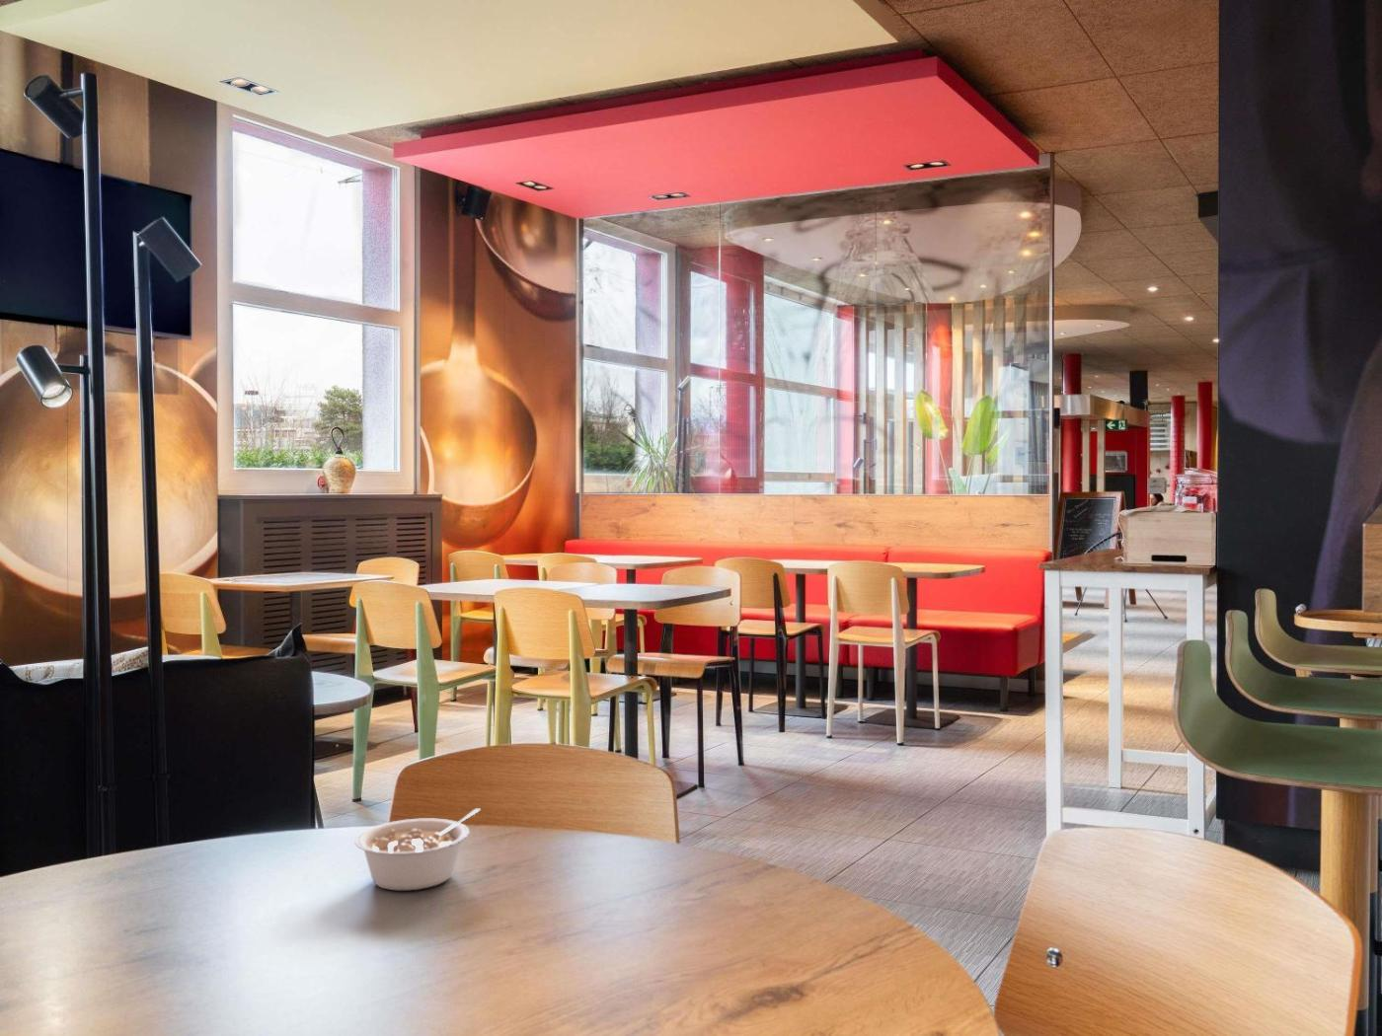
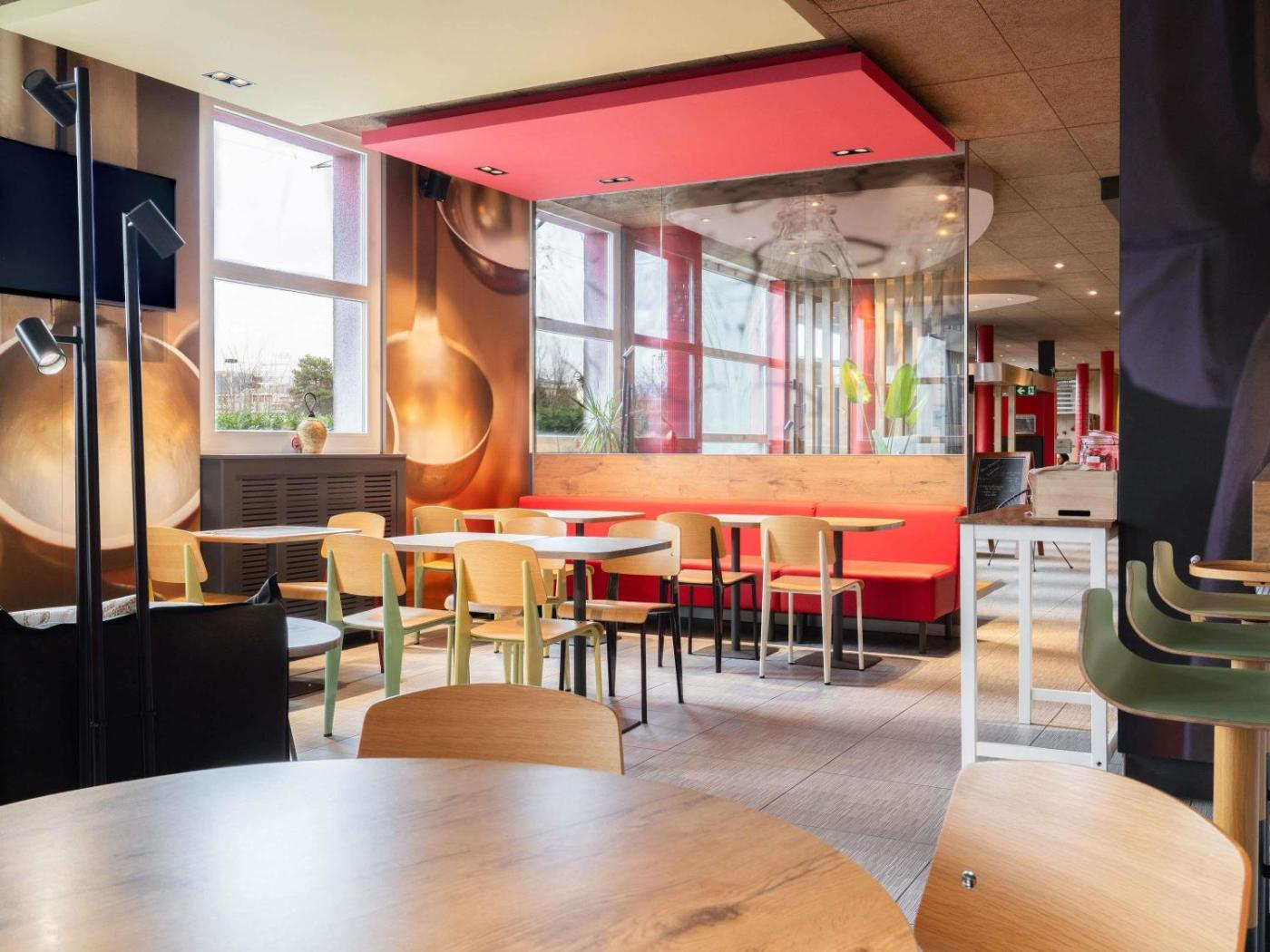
- legume (415, 850)
